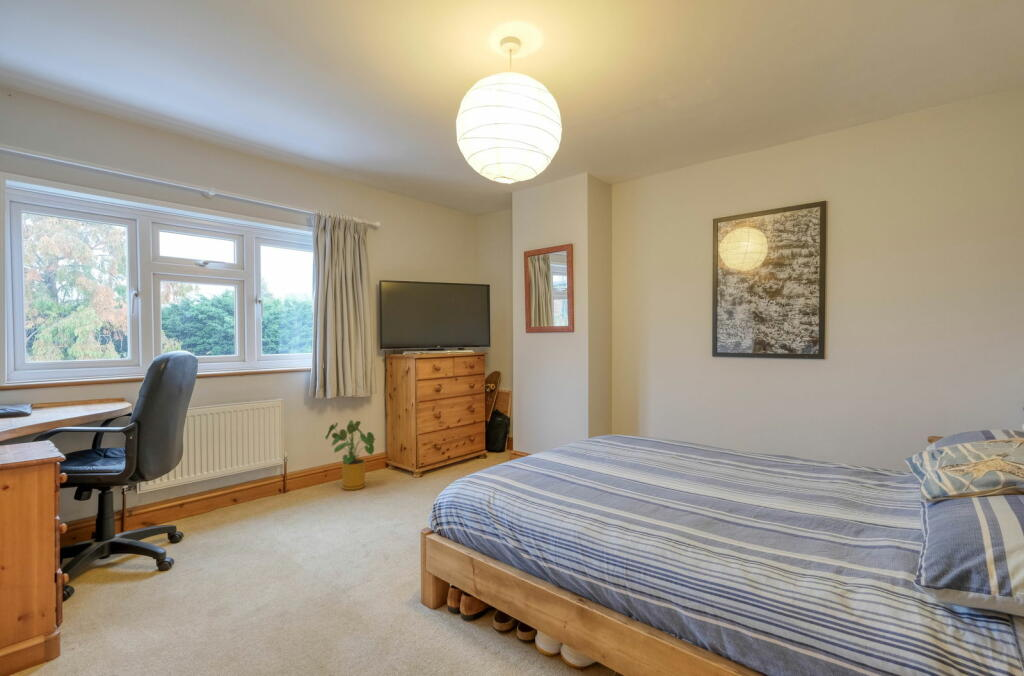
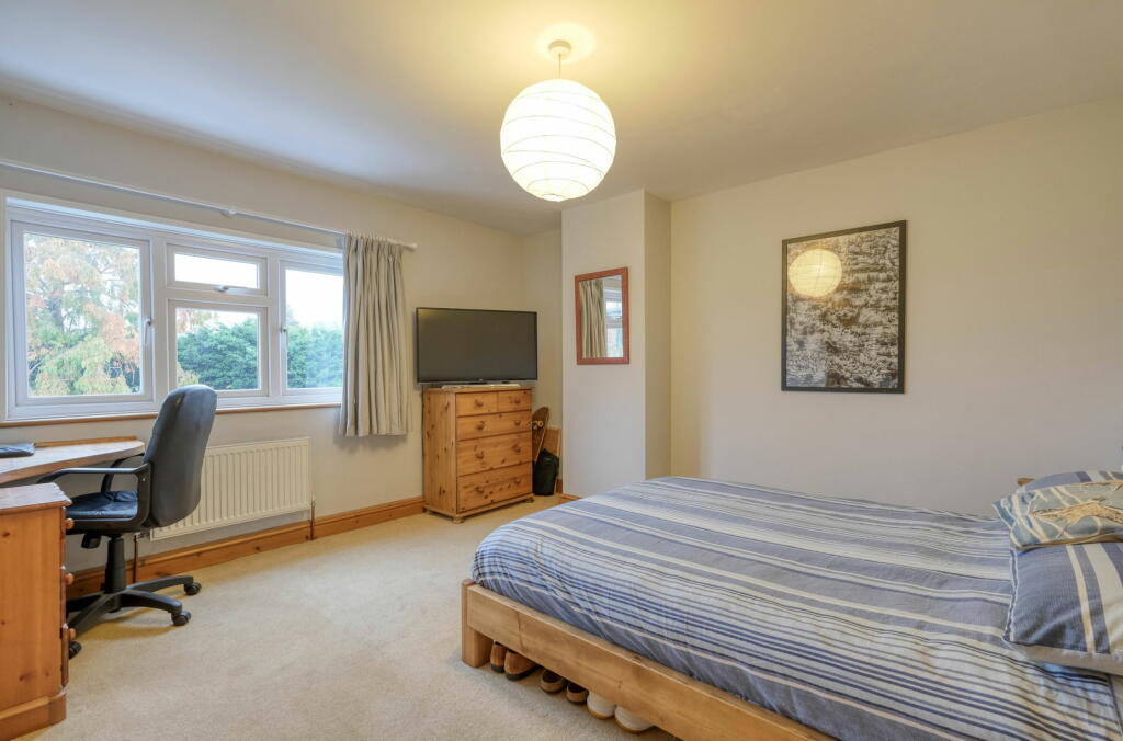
- house plant (350, 455)
